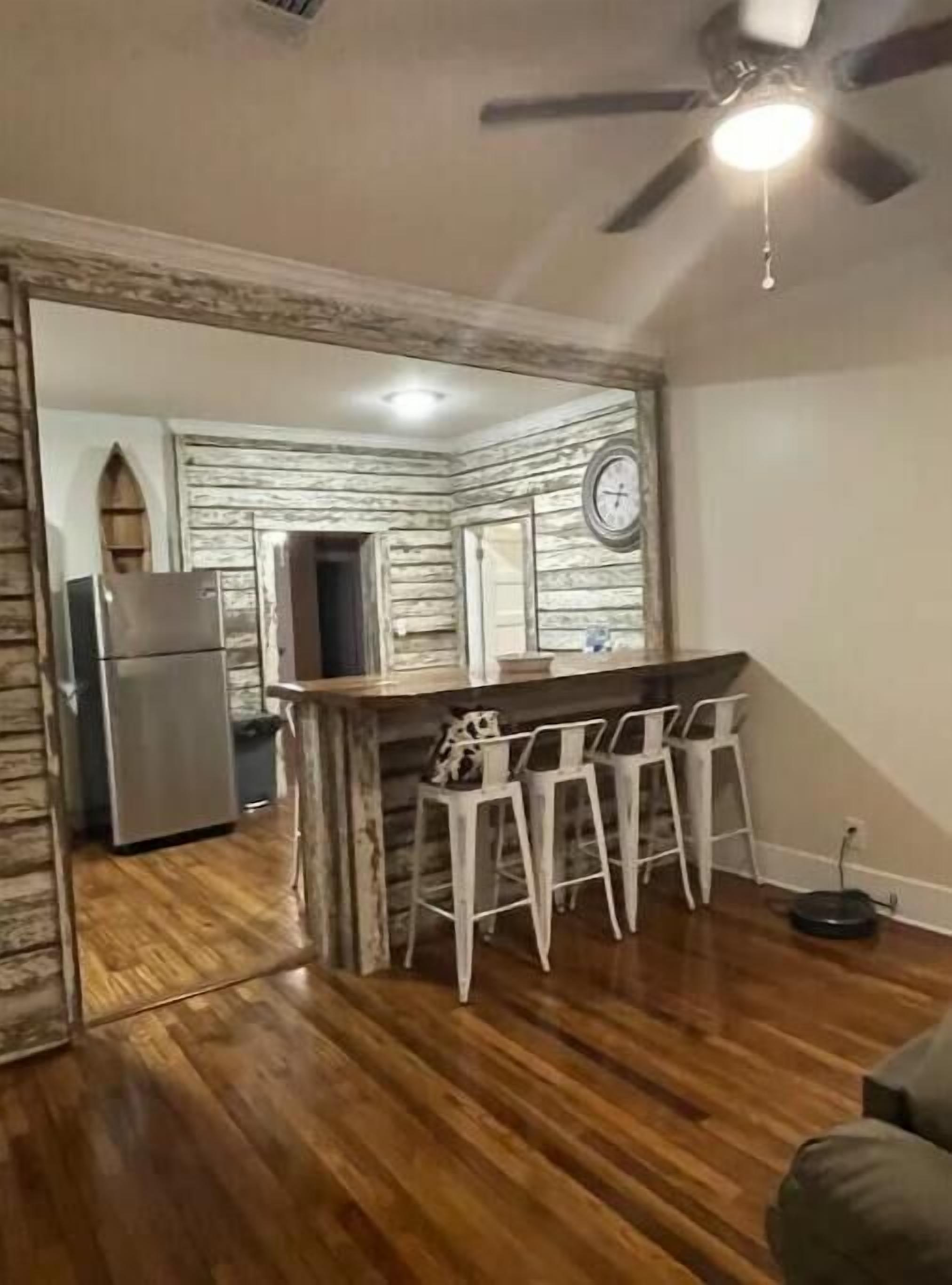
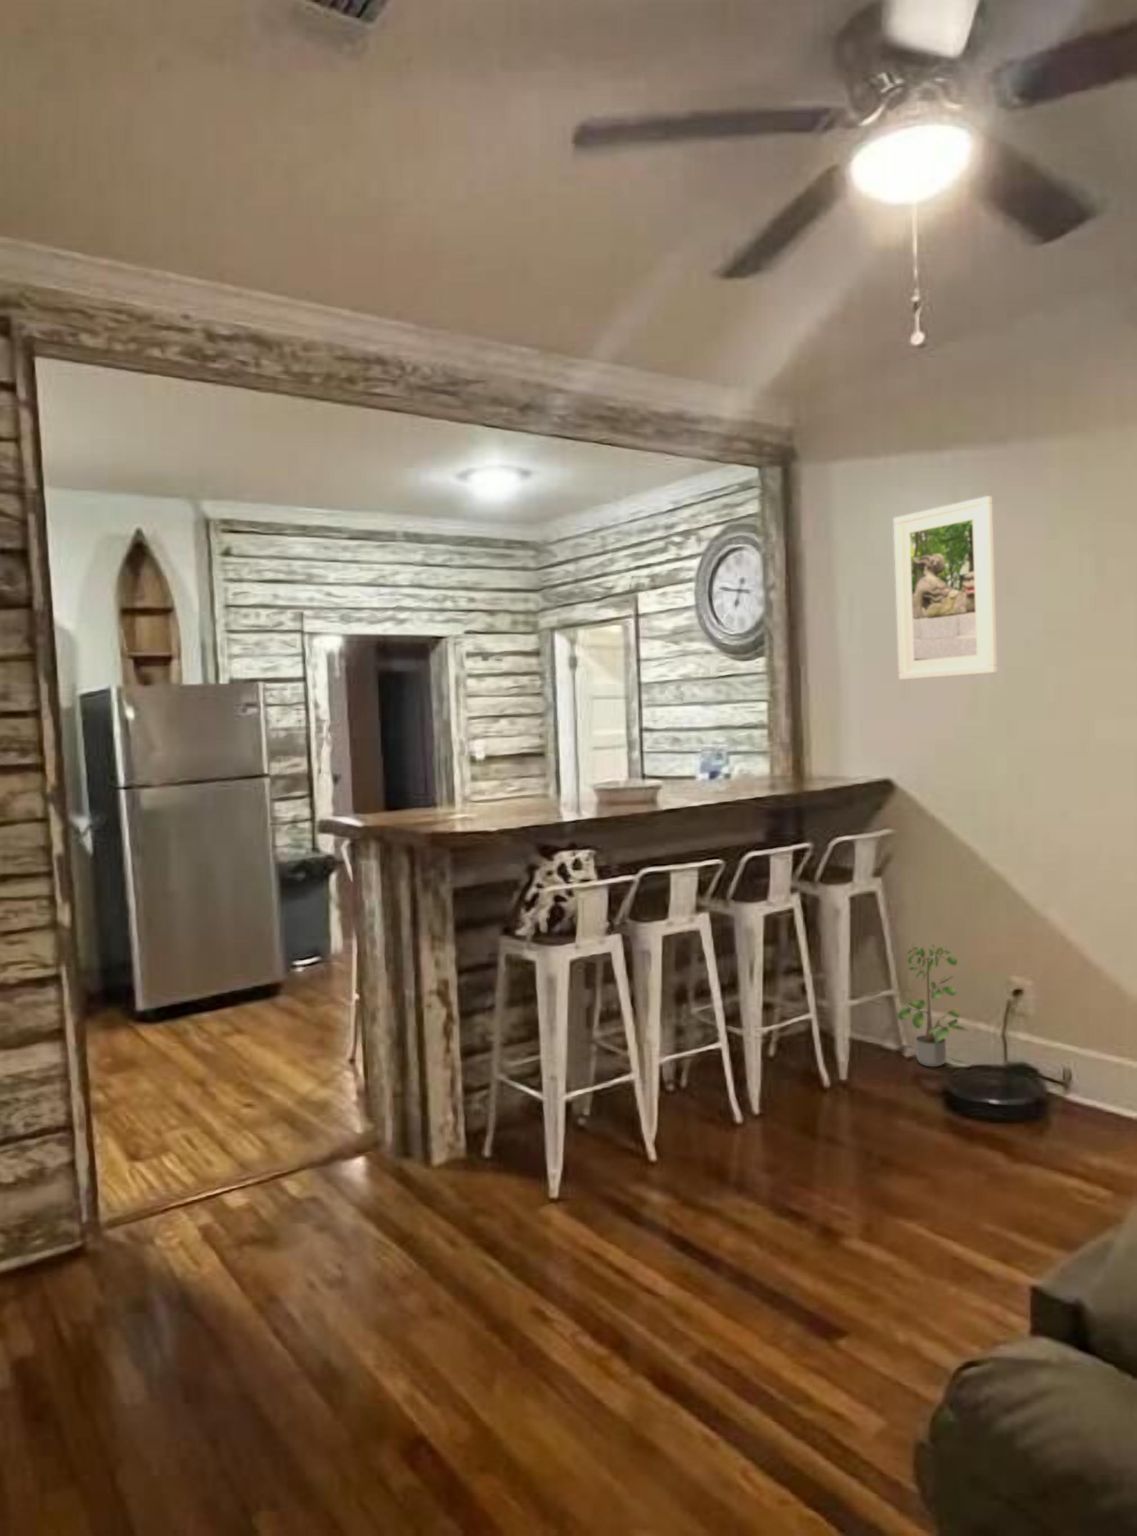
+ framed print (944, 592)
+ potted plant (930, 1006)
